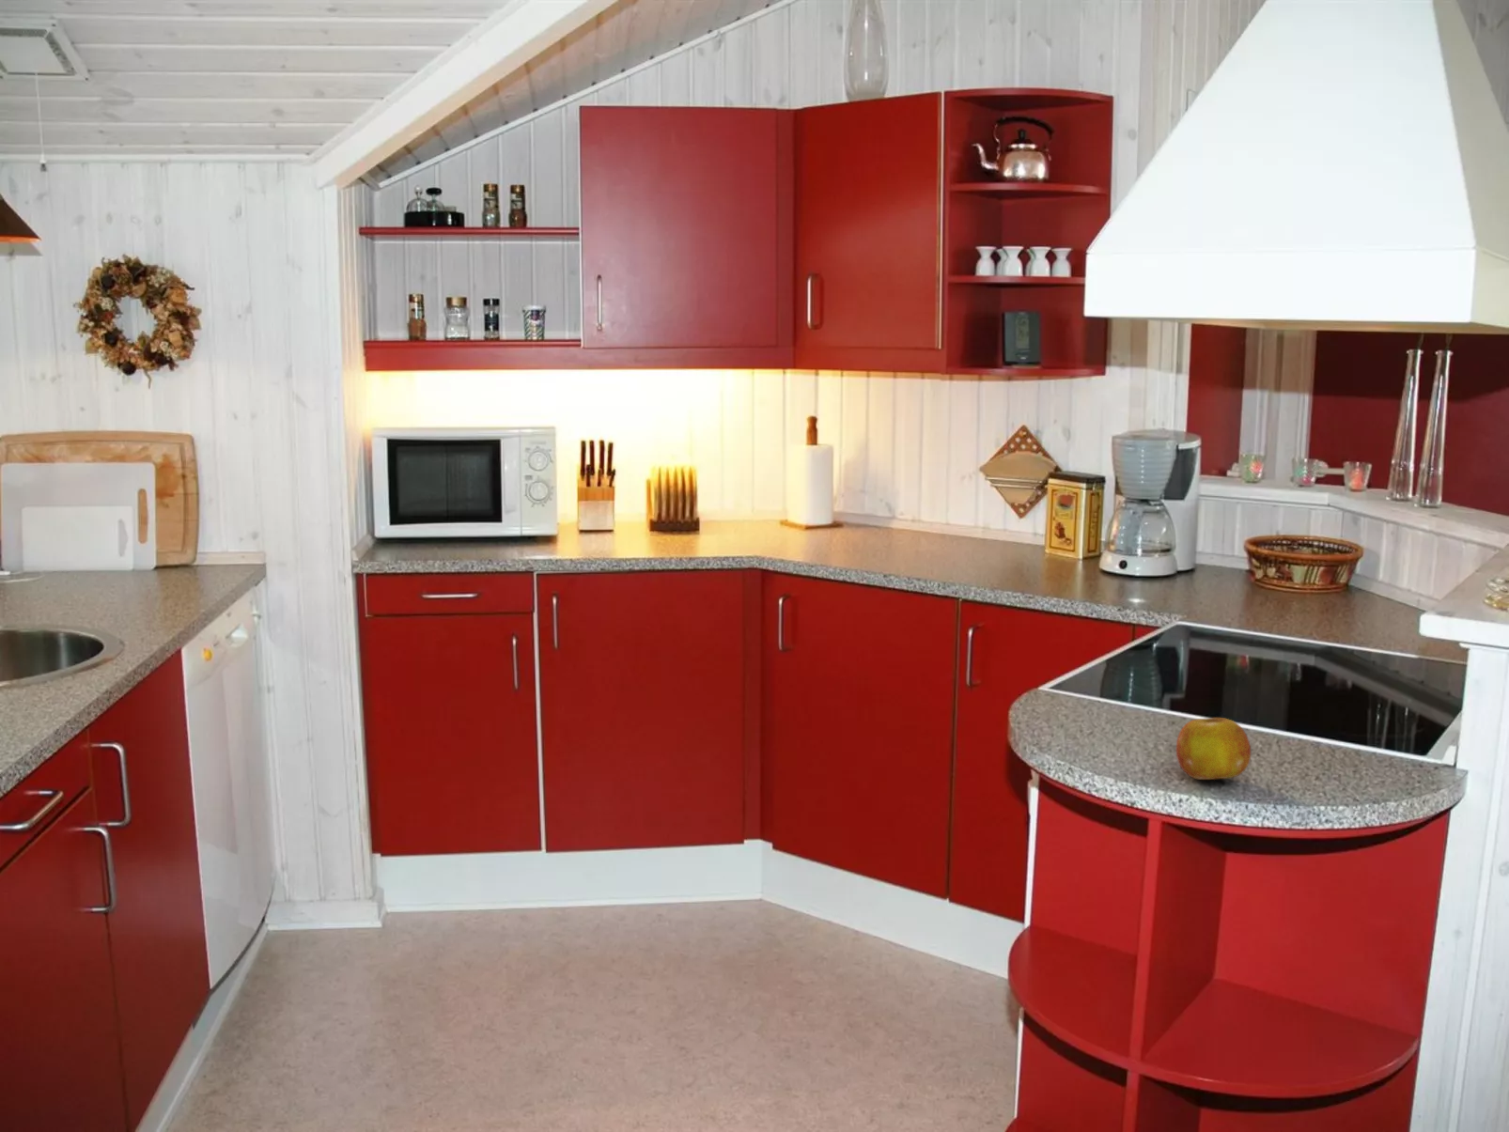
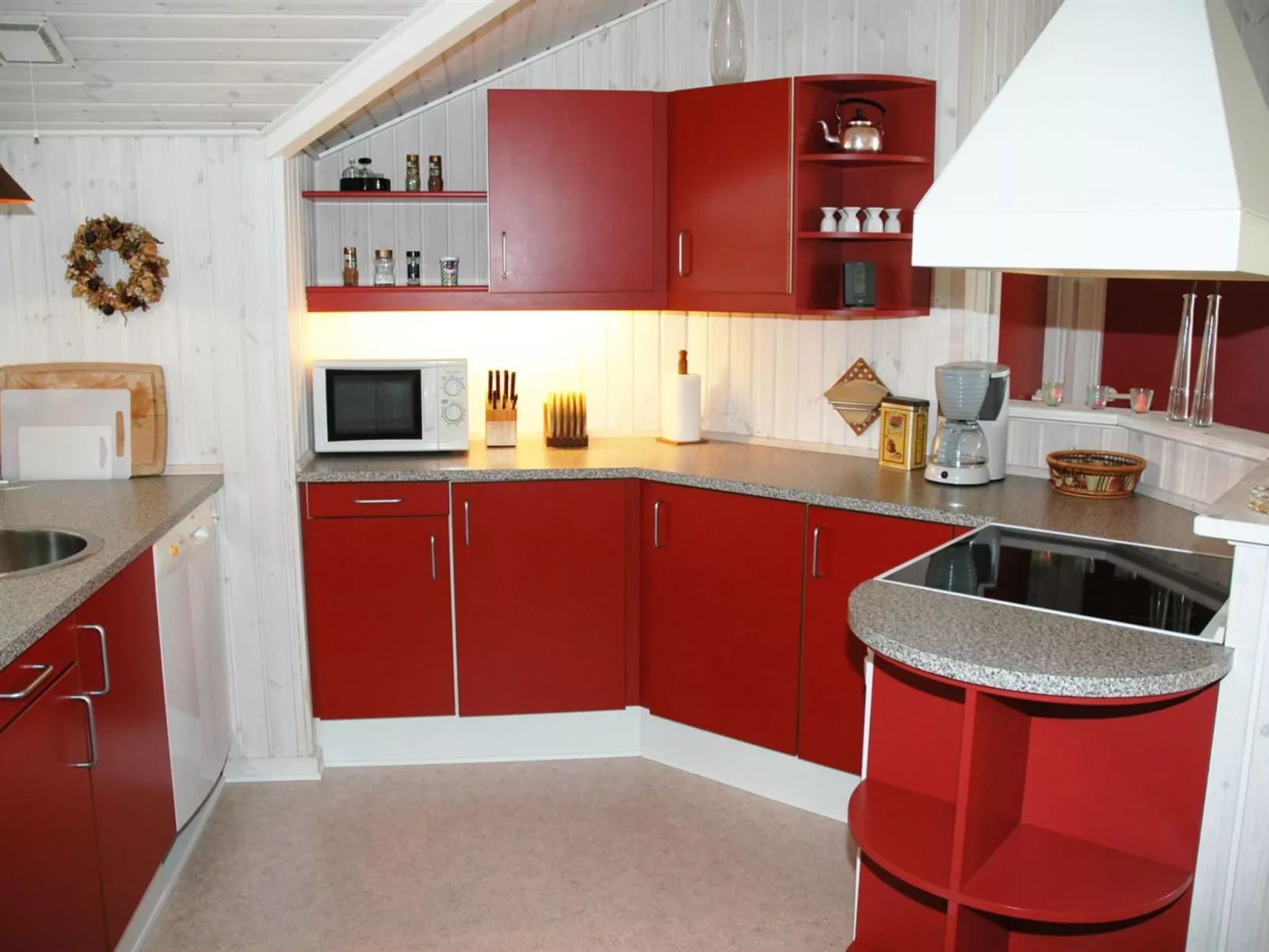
- fruit (1213, 749)
